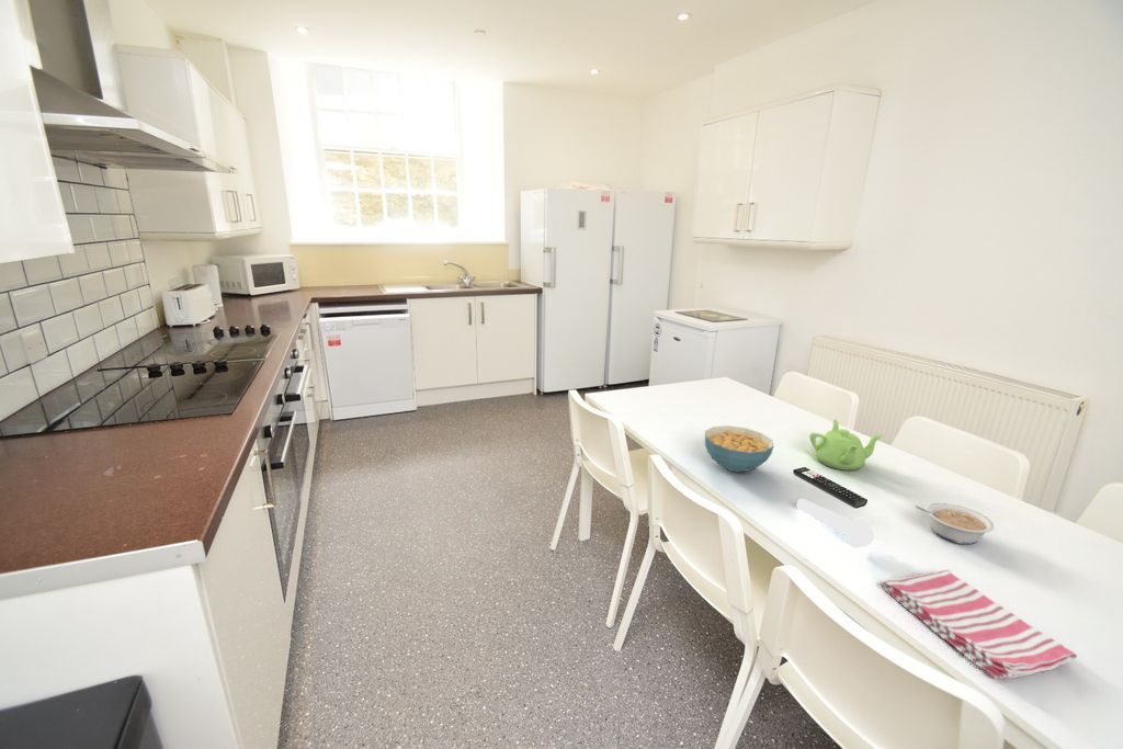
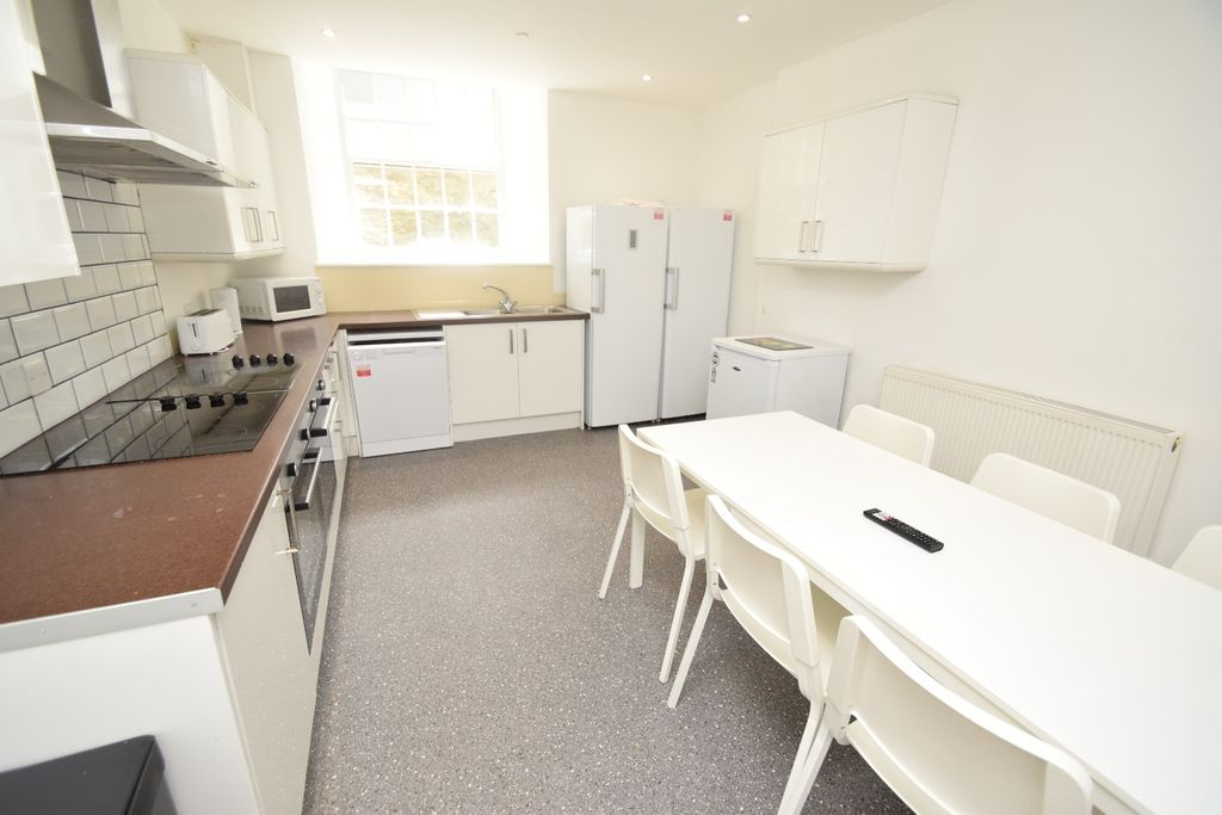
- legume (955, 523)
- dish towel (969, 615)
- spoon (832, 517)
- teapot (843, 446)
- cereal bowl (736, 453)
